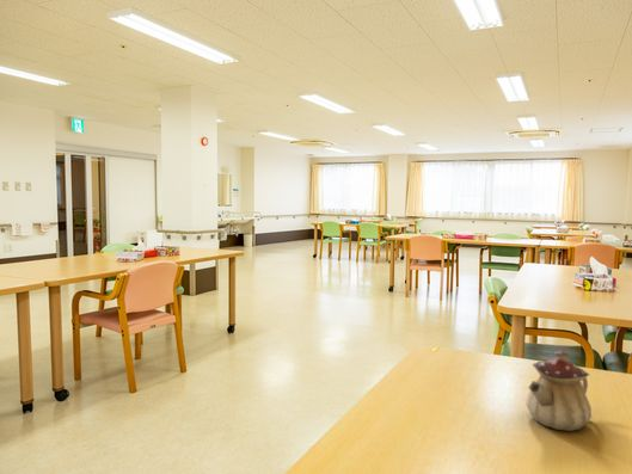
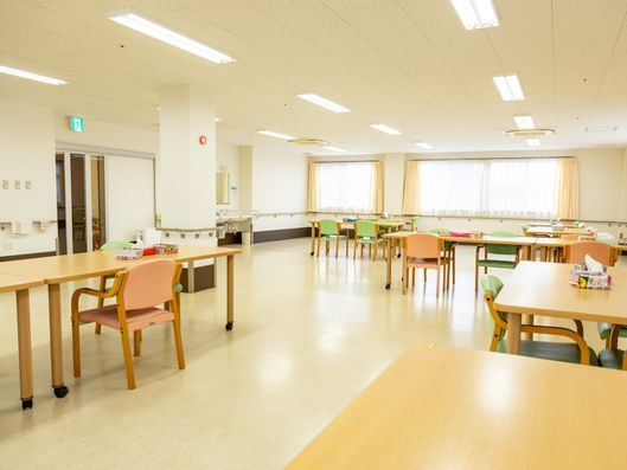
- teapot (562, 384)
